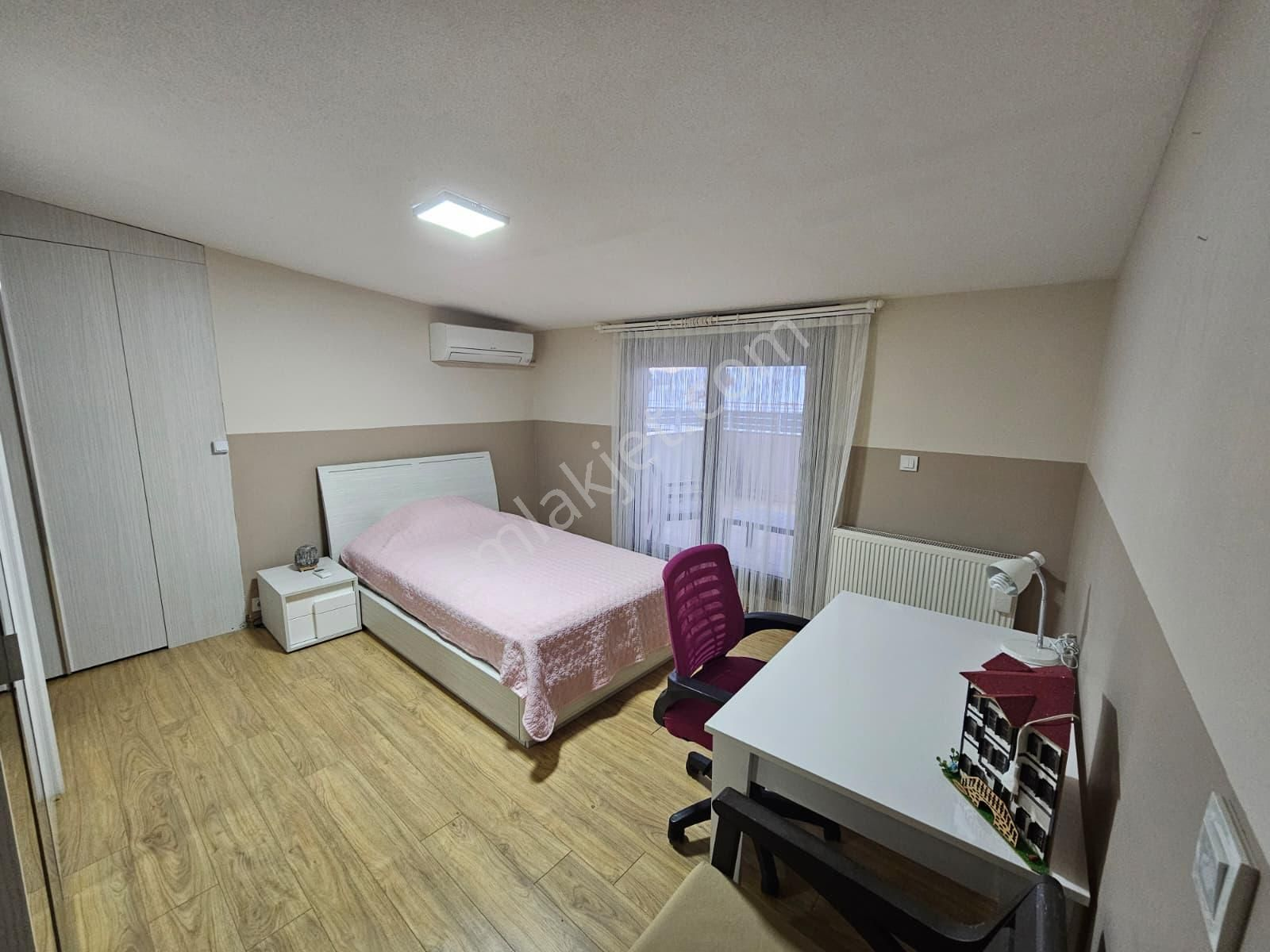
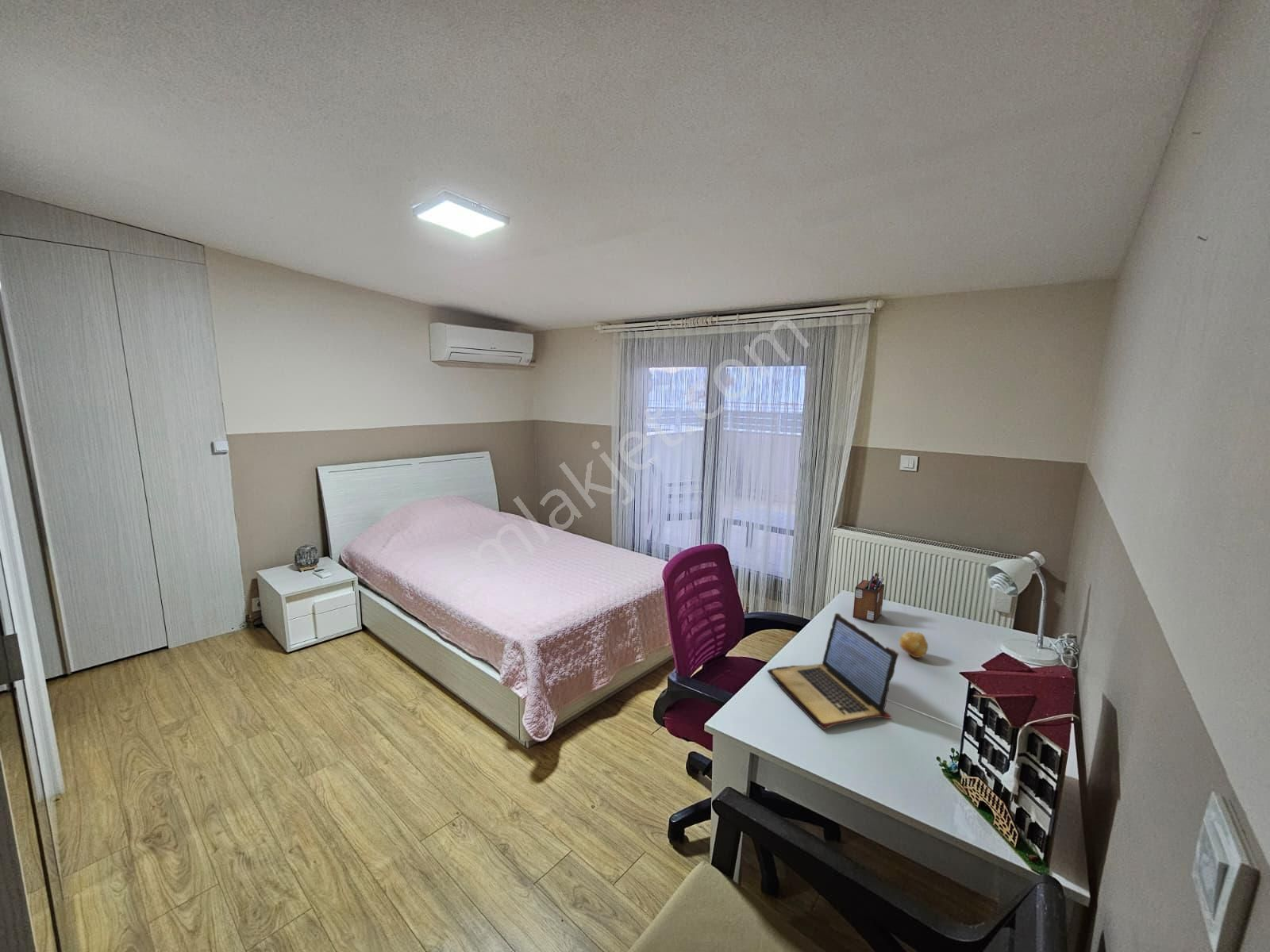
+ fruit (914, 645)
+ laptop (827, 665)
+ desk organizer (869, 595)
